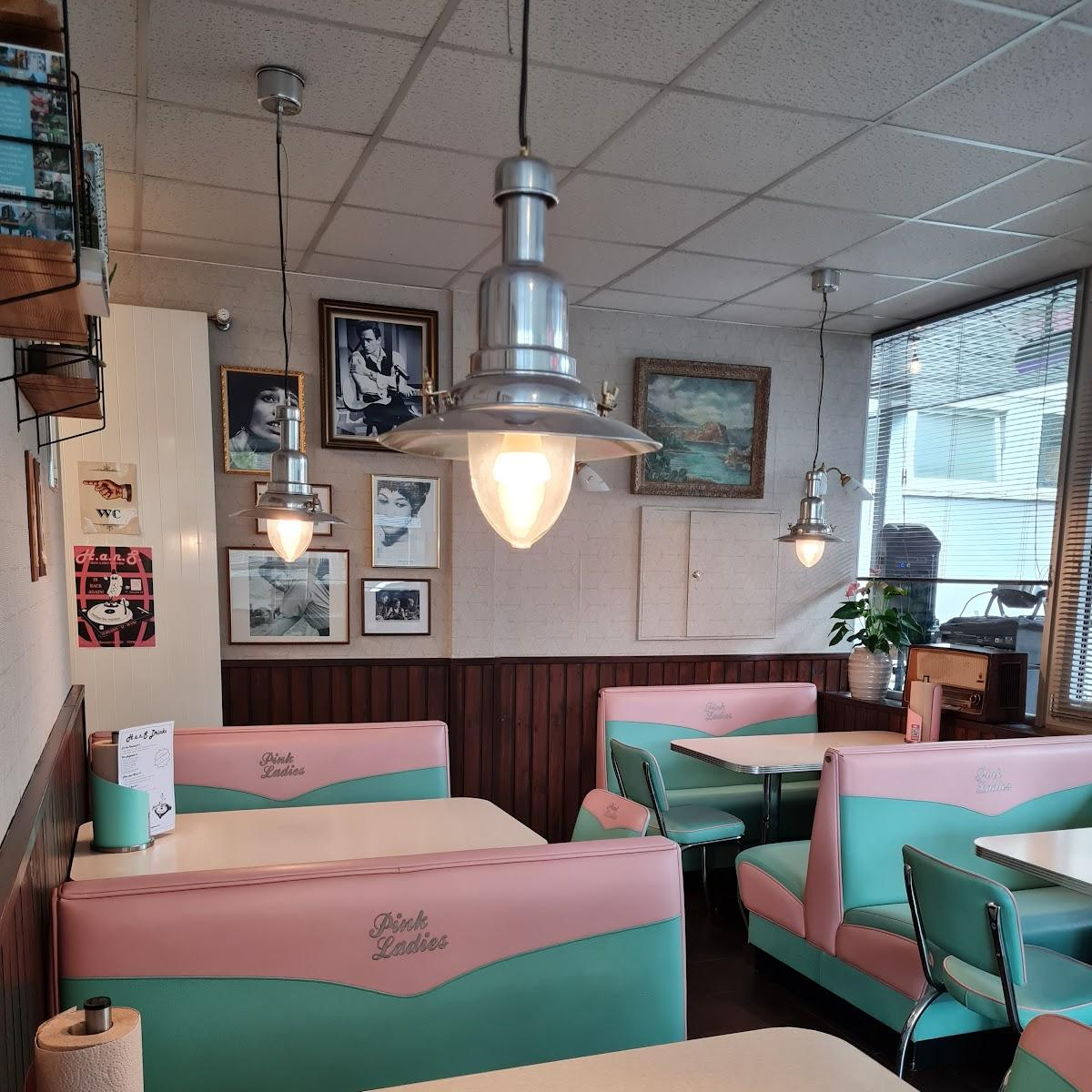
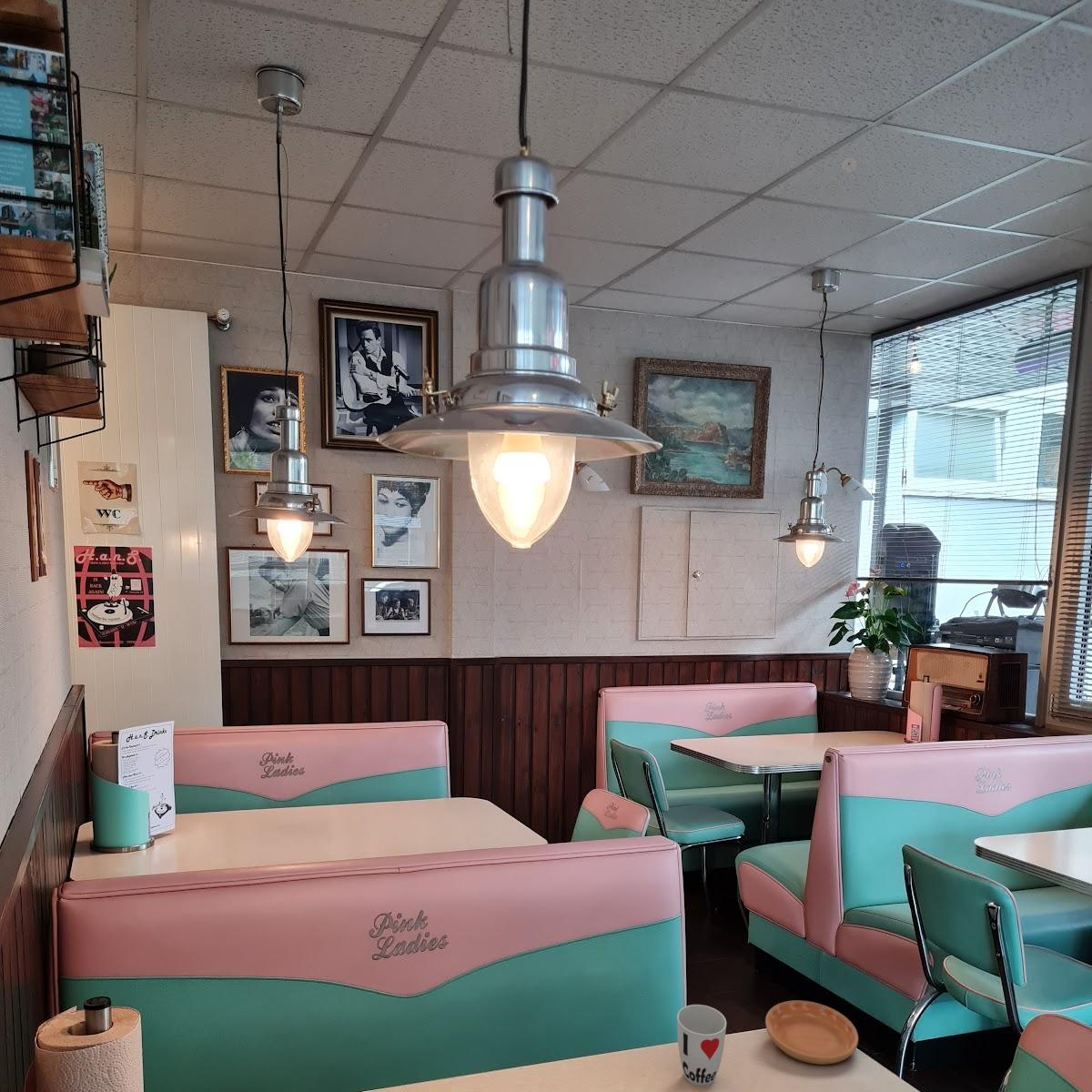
+ cup (700, 1047)
+ saucer (811, 1034)
+ smoke detector (848, 166)
